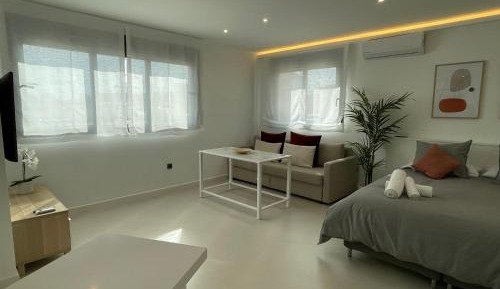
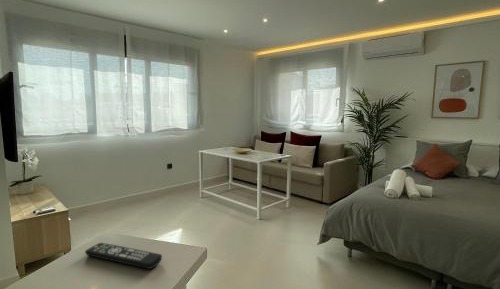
+ remote control (123, 255)
